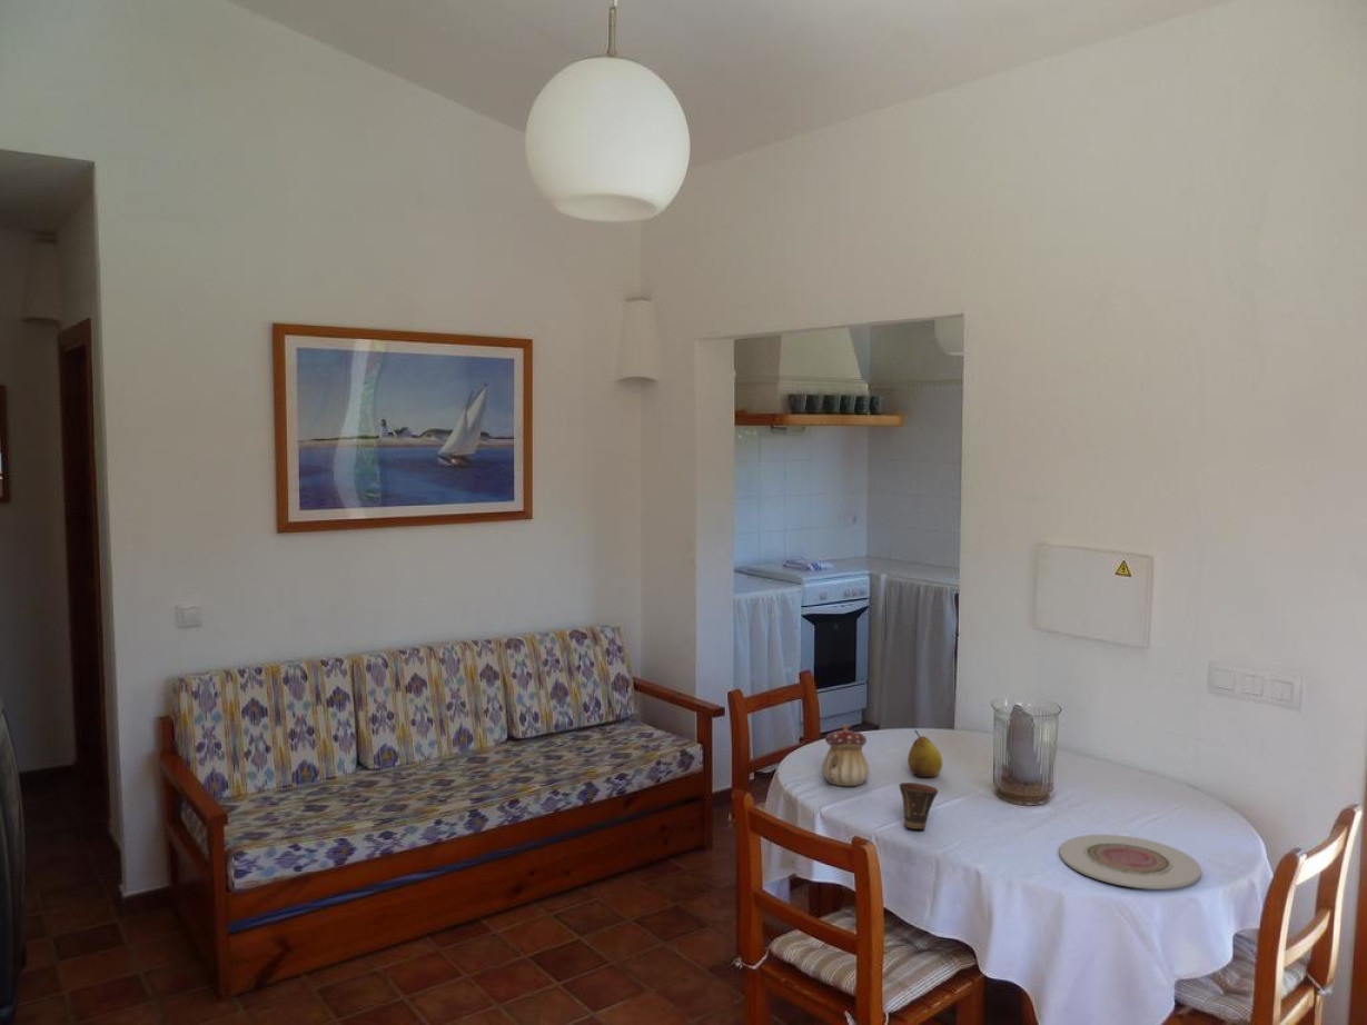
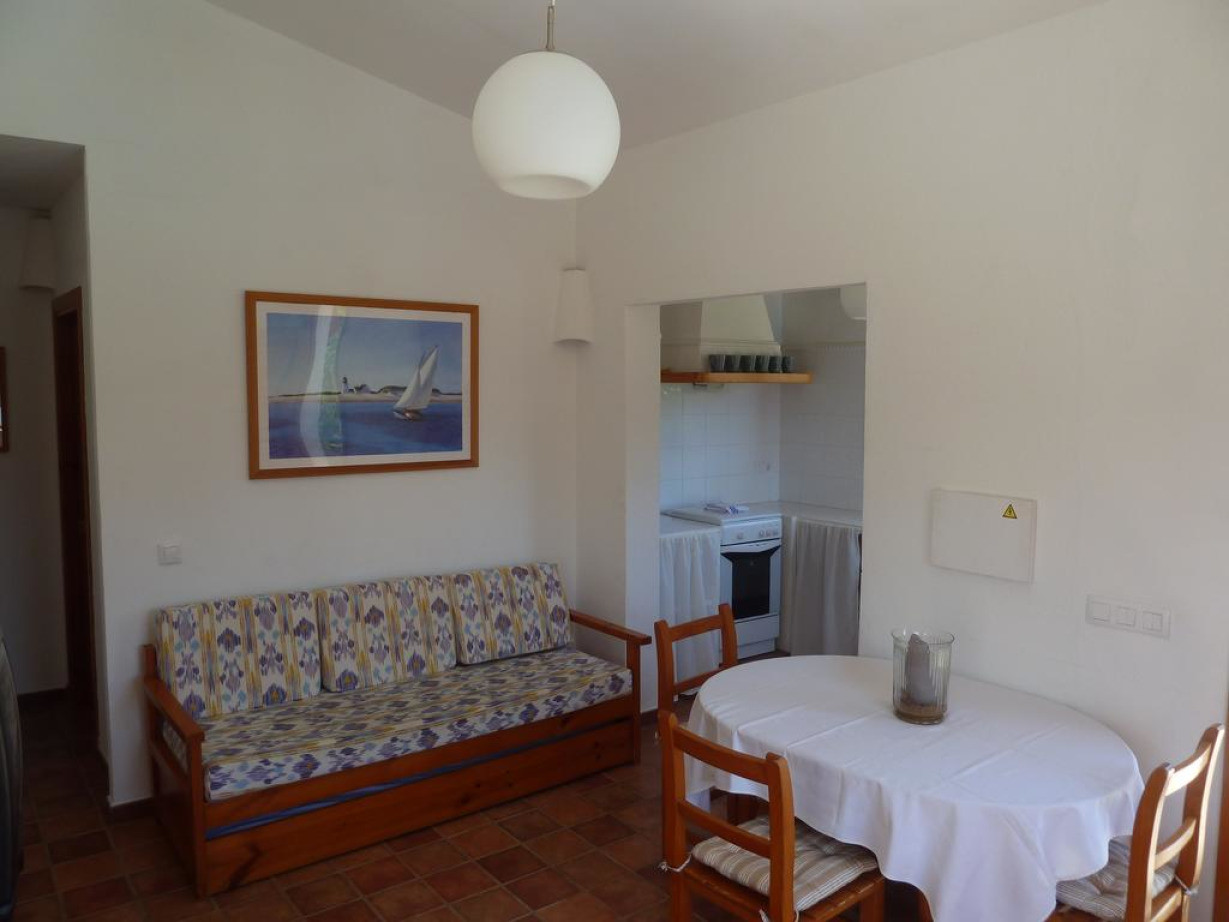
- fruit (924, 753)
- teapot (843, 753)
- plate (1128, 858)
- cup (918, 805)
